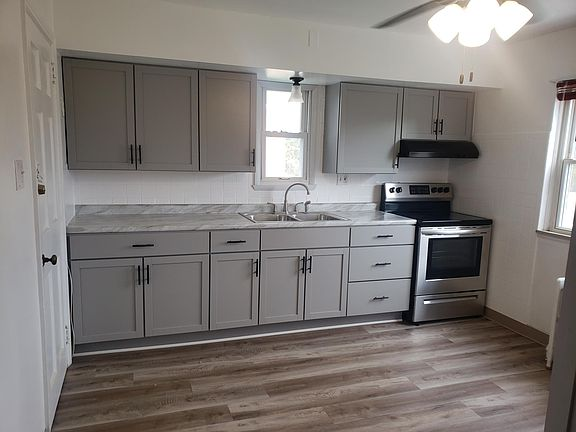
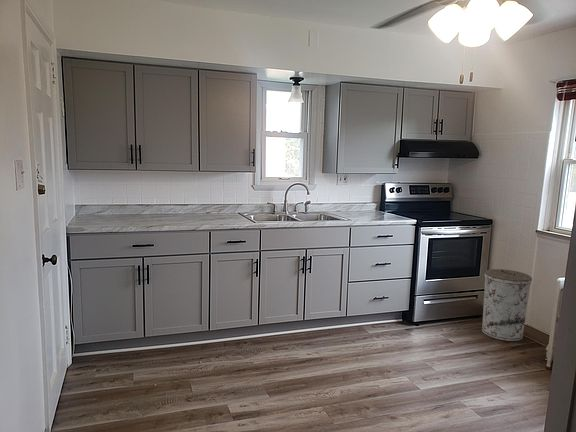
+ trash can (505, 302)
